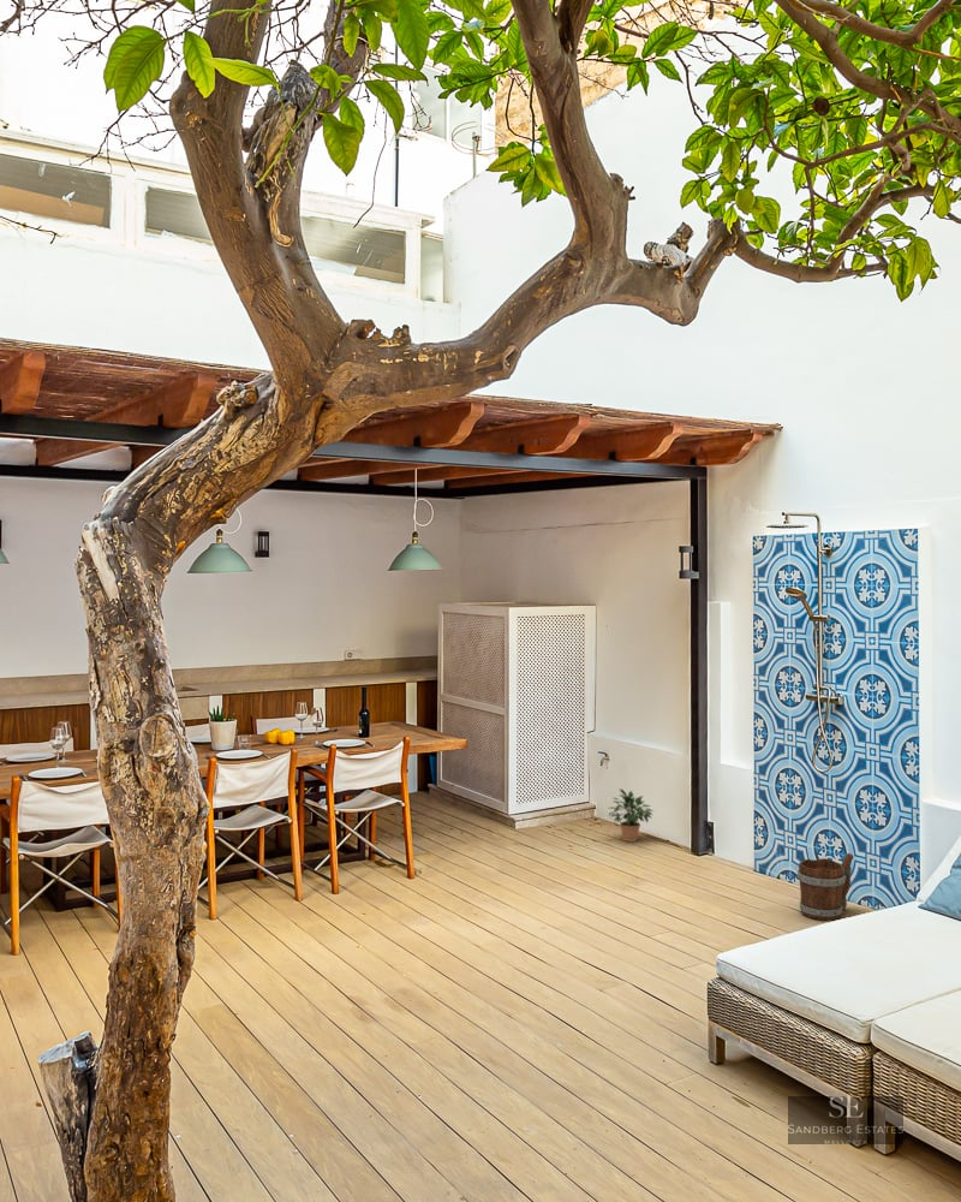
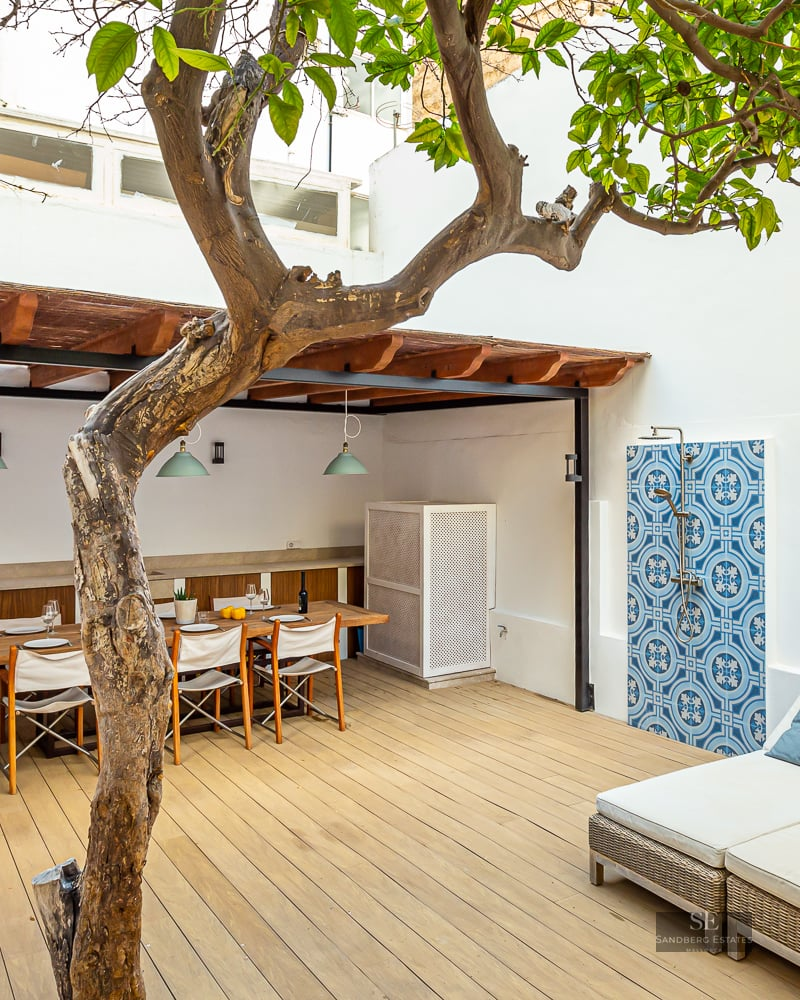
- potted plant (632, 815)
- bucket (829, 885)
